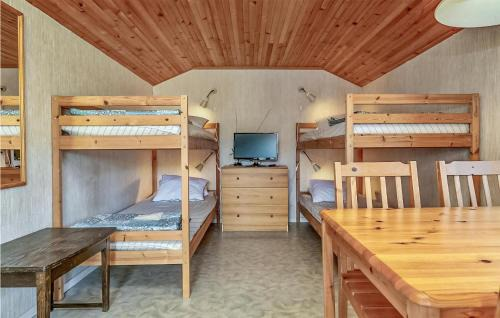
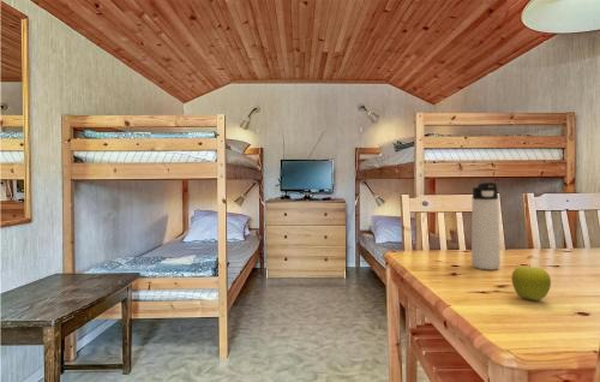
+ fruit (530, 281)
+ thermos bottle (486, 226)
